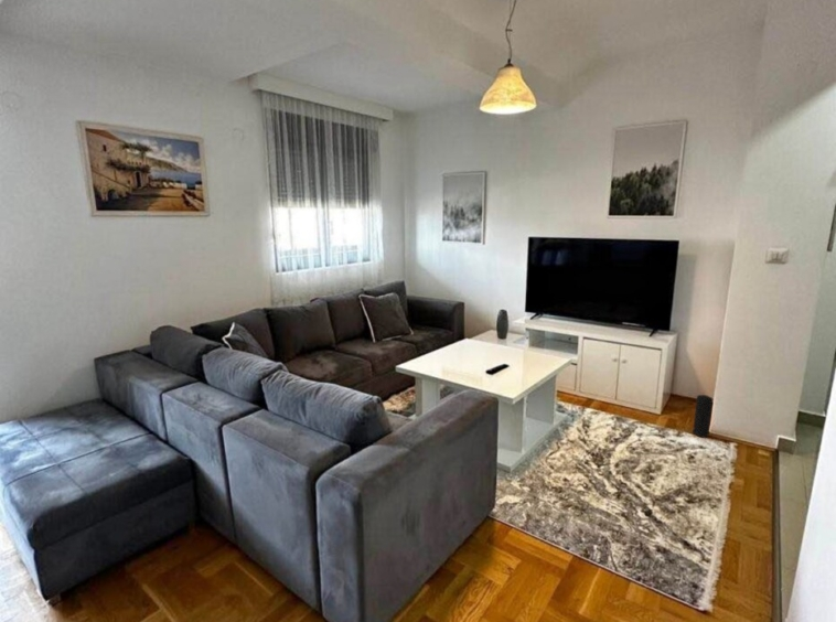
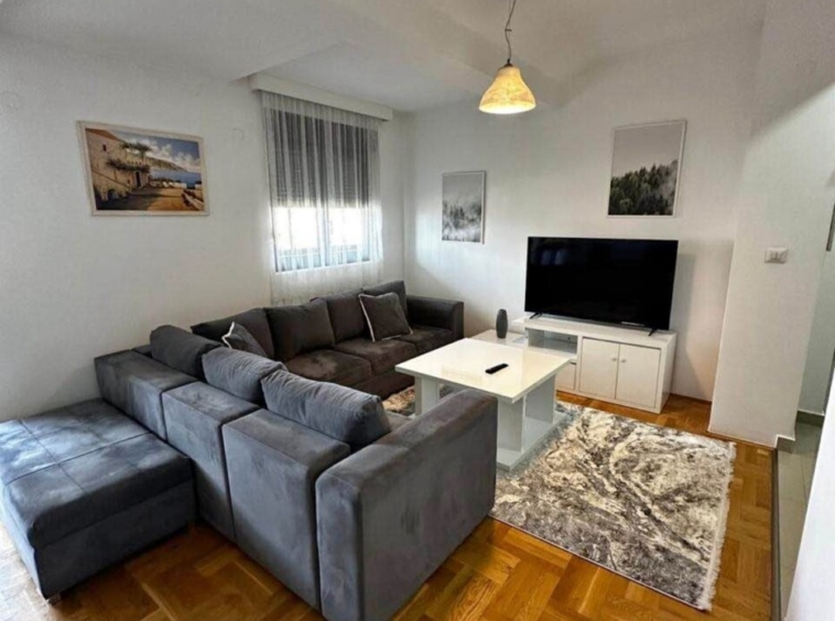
- speaker (703, 415)
